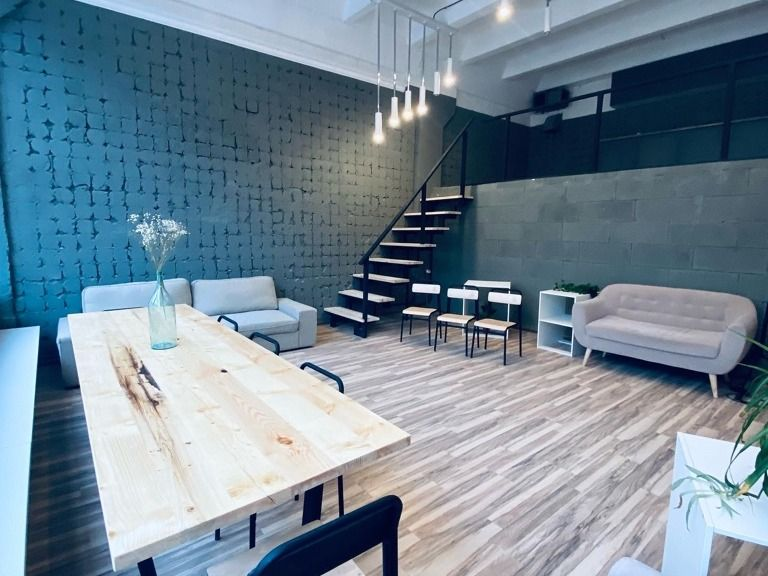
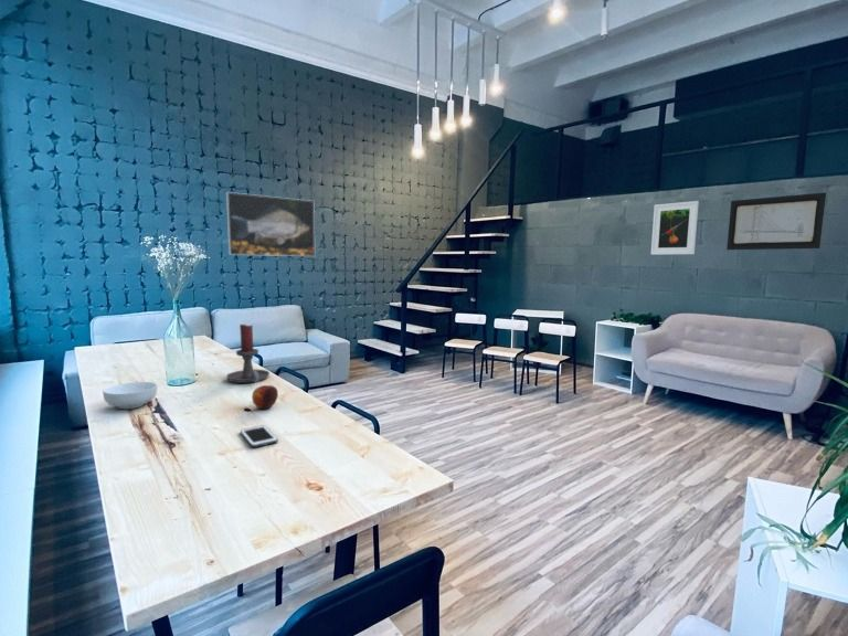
+ wall art (773, 223)
+ apple (265, 396)
+ candle holder (248, 352)
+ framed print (273, 226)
+ cereal bowl (130, 396)
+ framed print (674, 229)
+ cell phone (258, 435)
